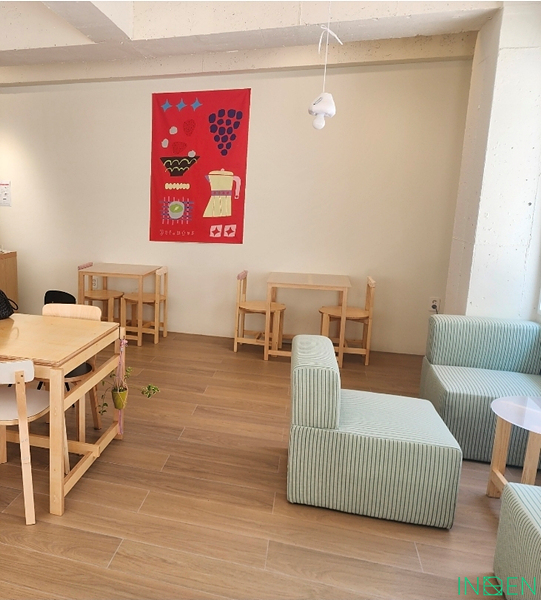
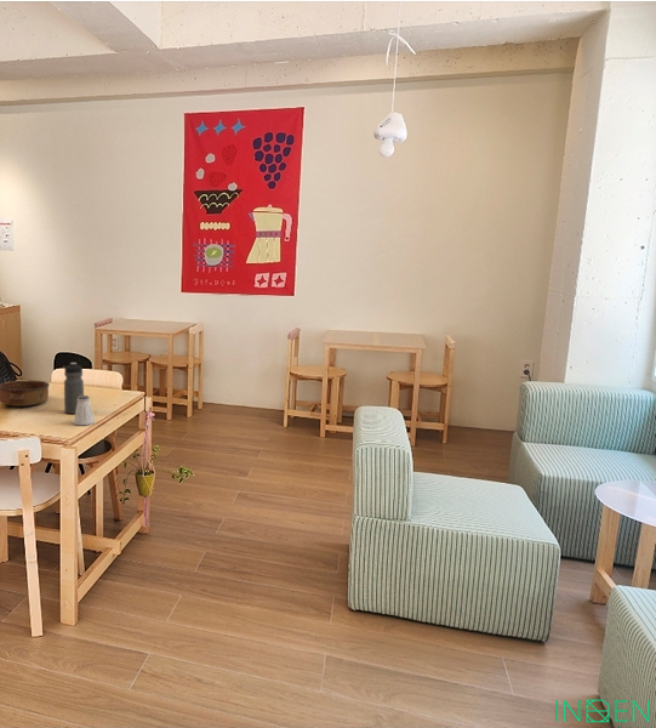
+ saltshaker (84, 409)
+ bowl (24, 393)
+ water bottle (74, 387)
